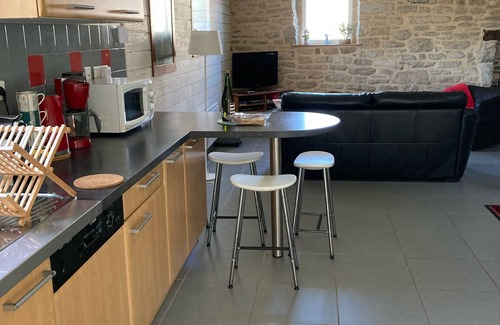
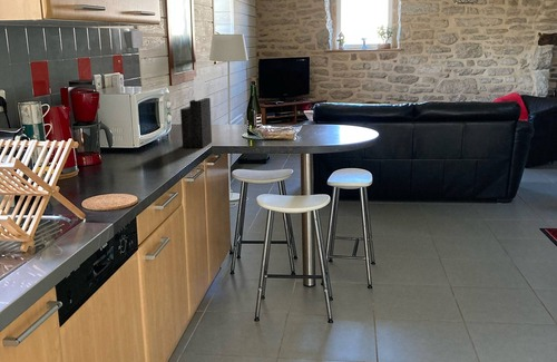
+ knife block (193, 110)
